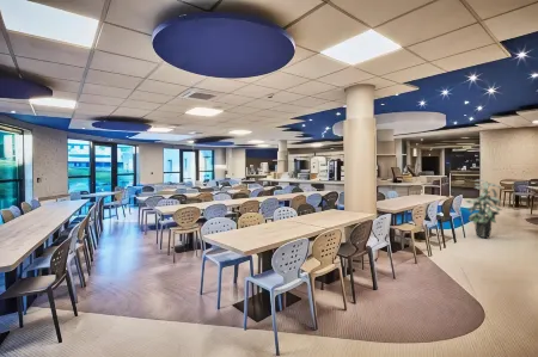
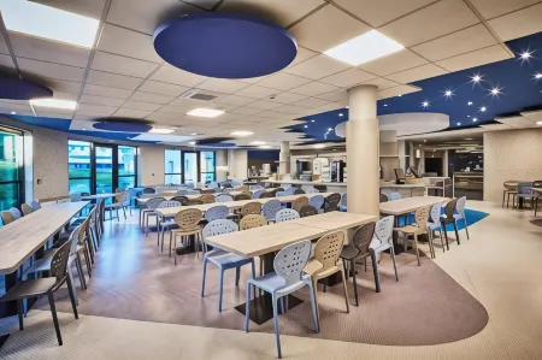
- indoor plant (482, 208)
